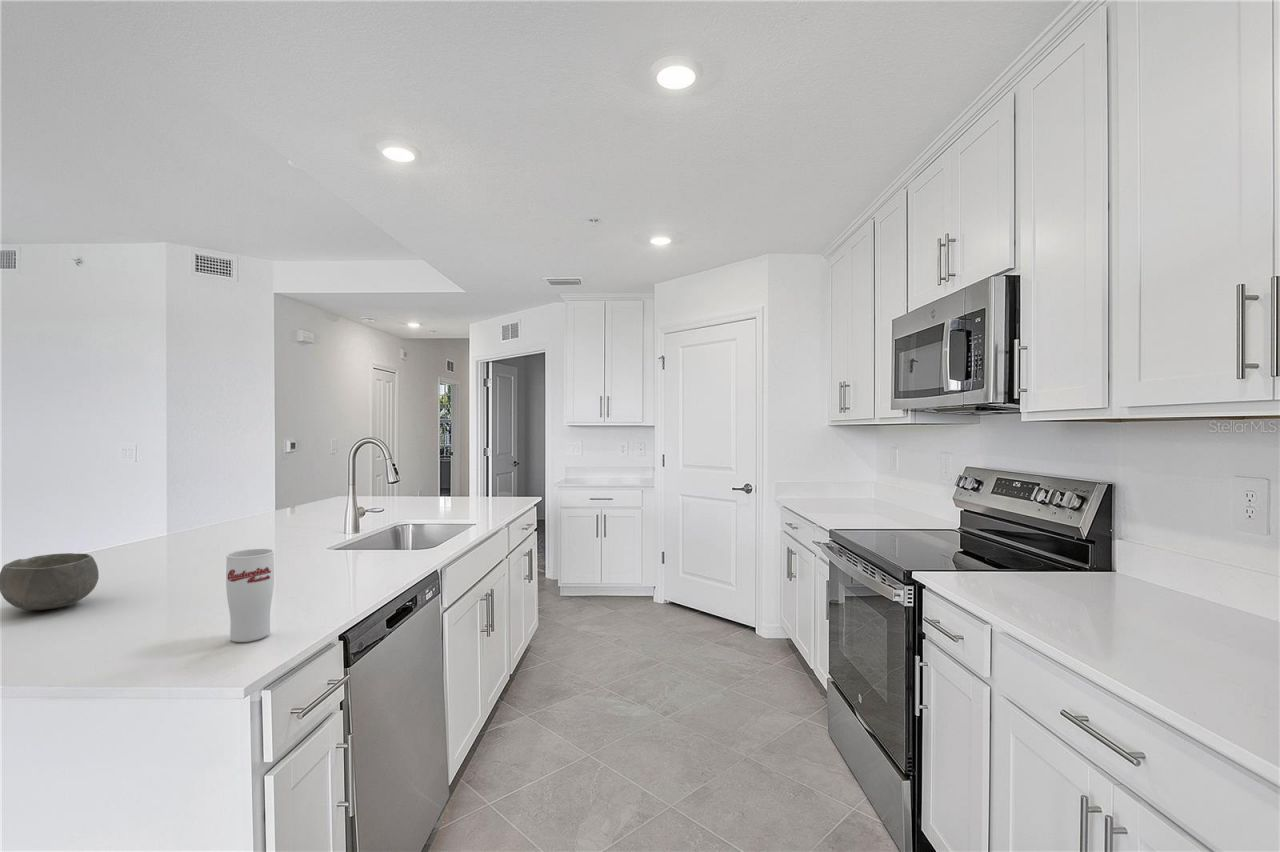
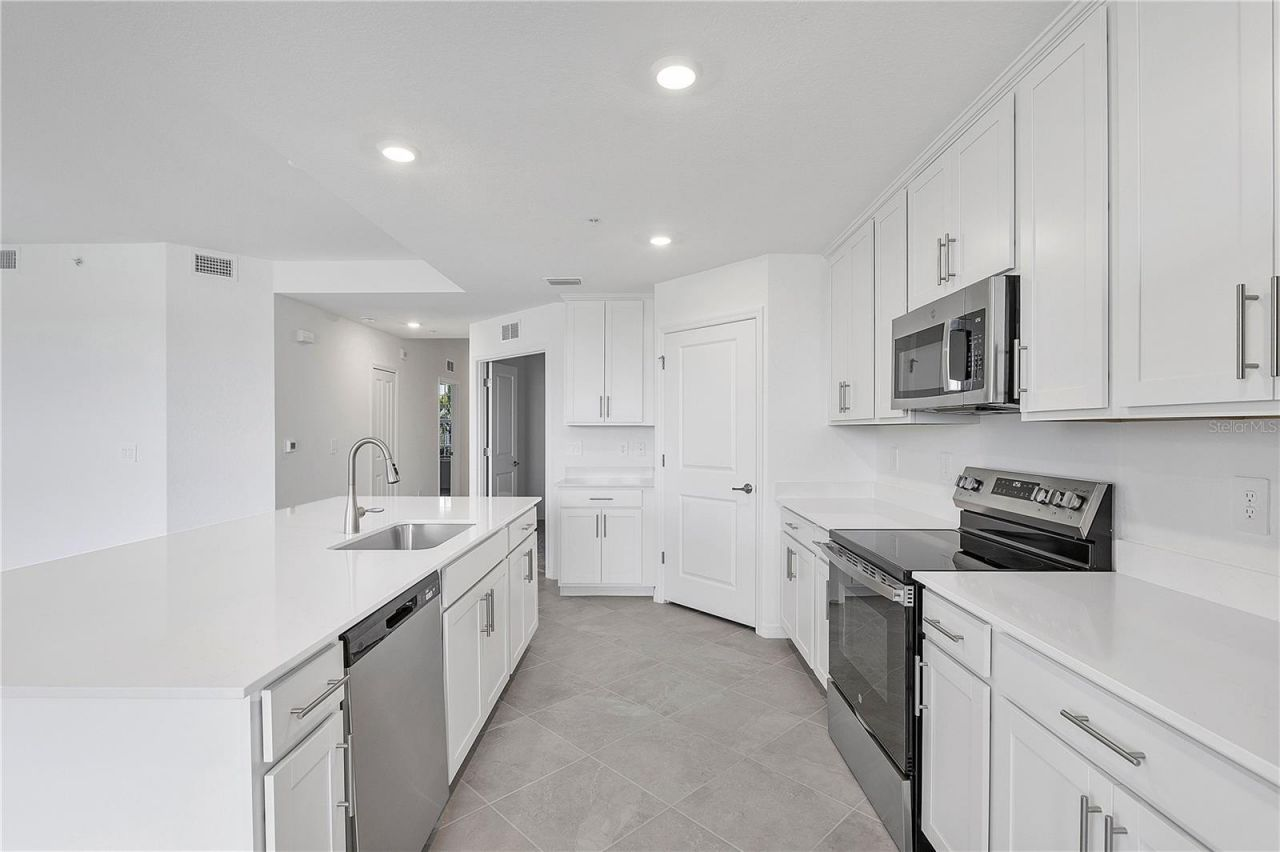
- cup (250, 594)
- bowl (50, 583)
